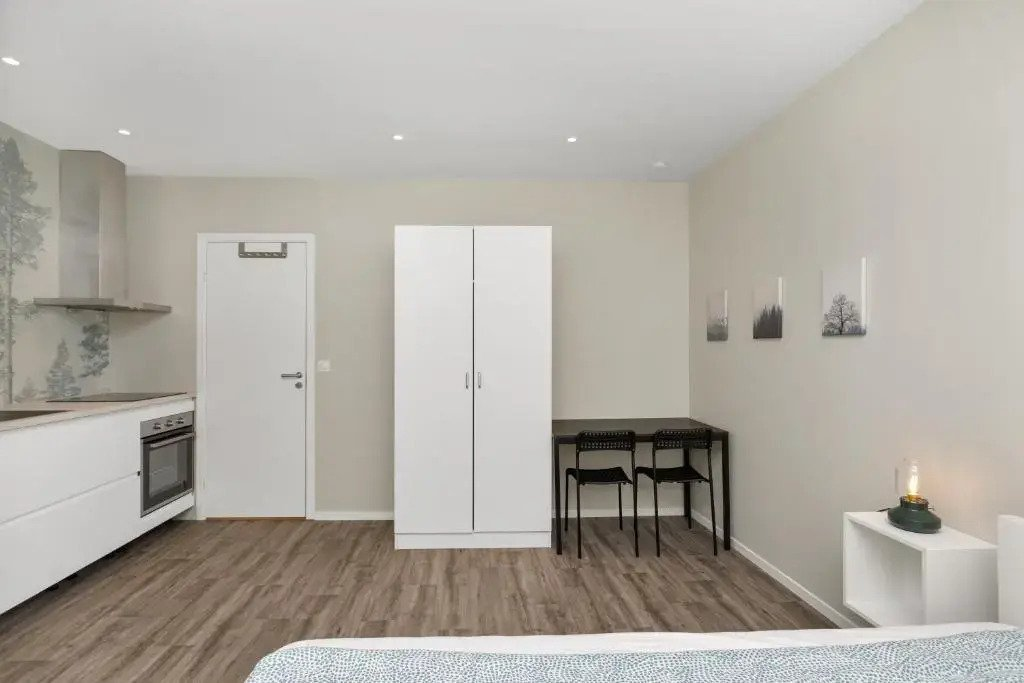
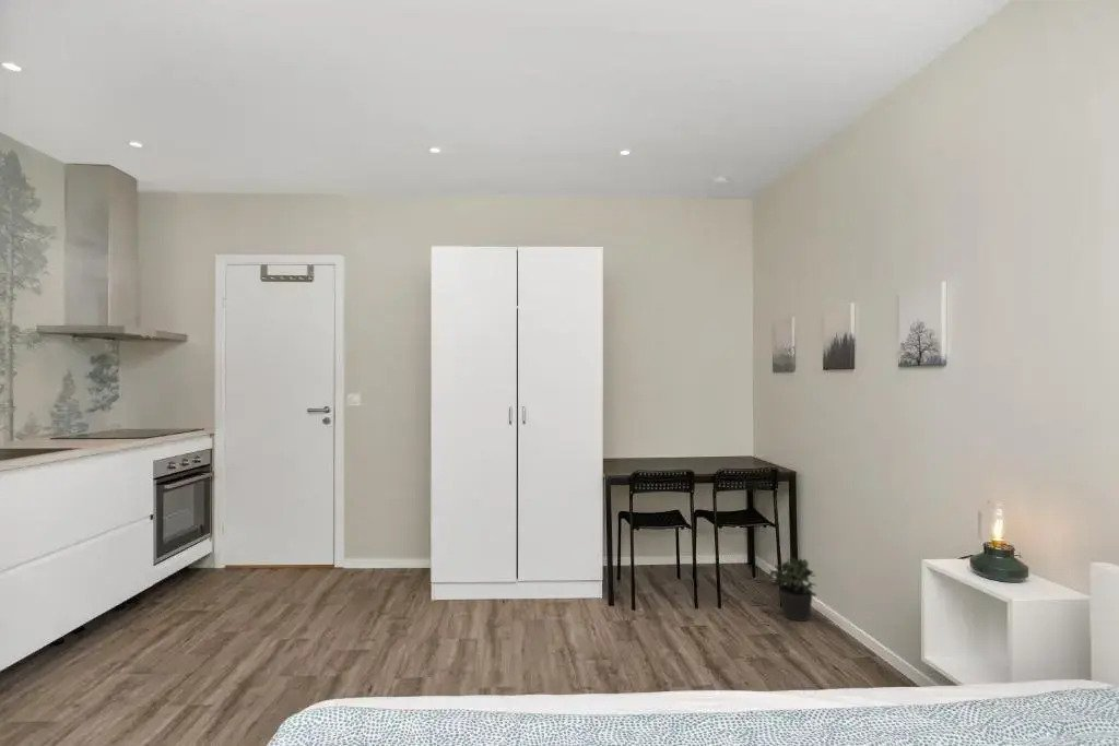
+ potted plant (796, 587)
